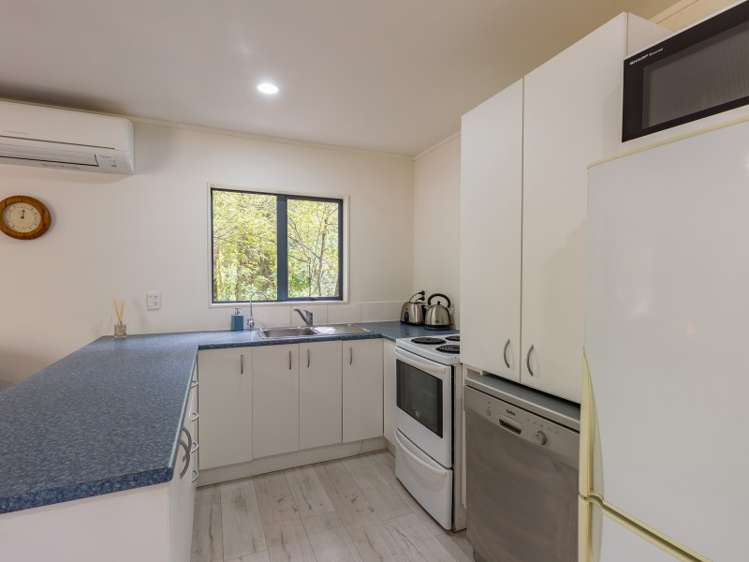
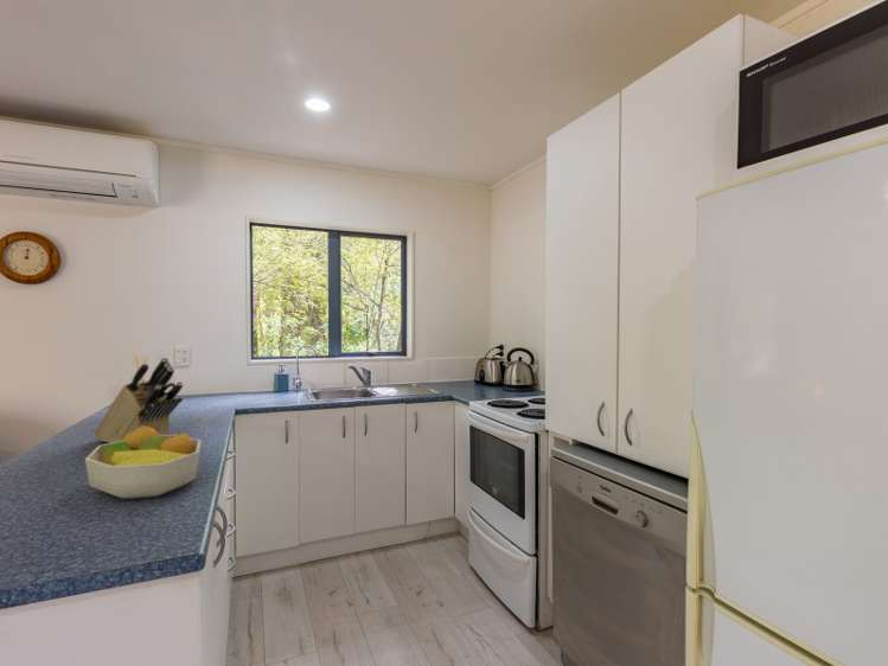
+ fruit bowl (147, 457)
+ knife block (139, 399)
